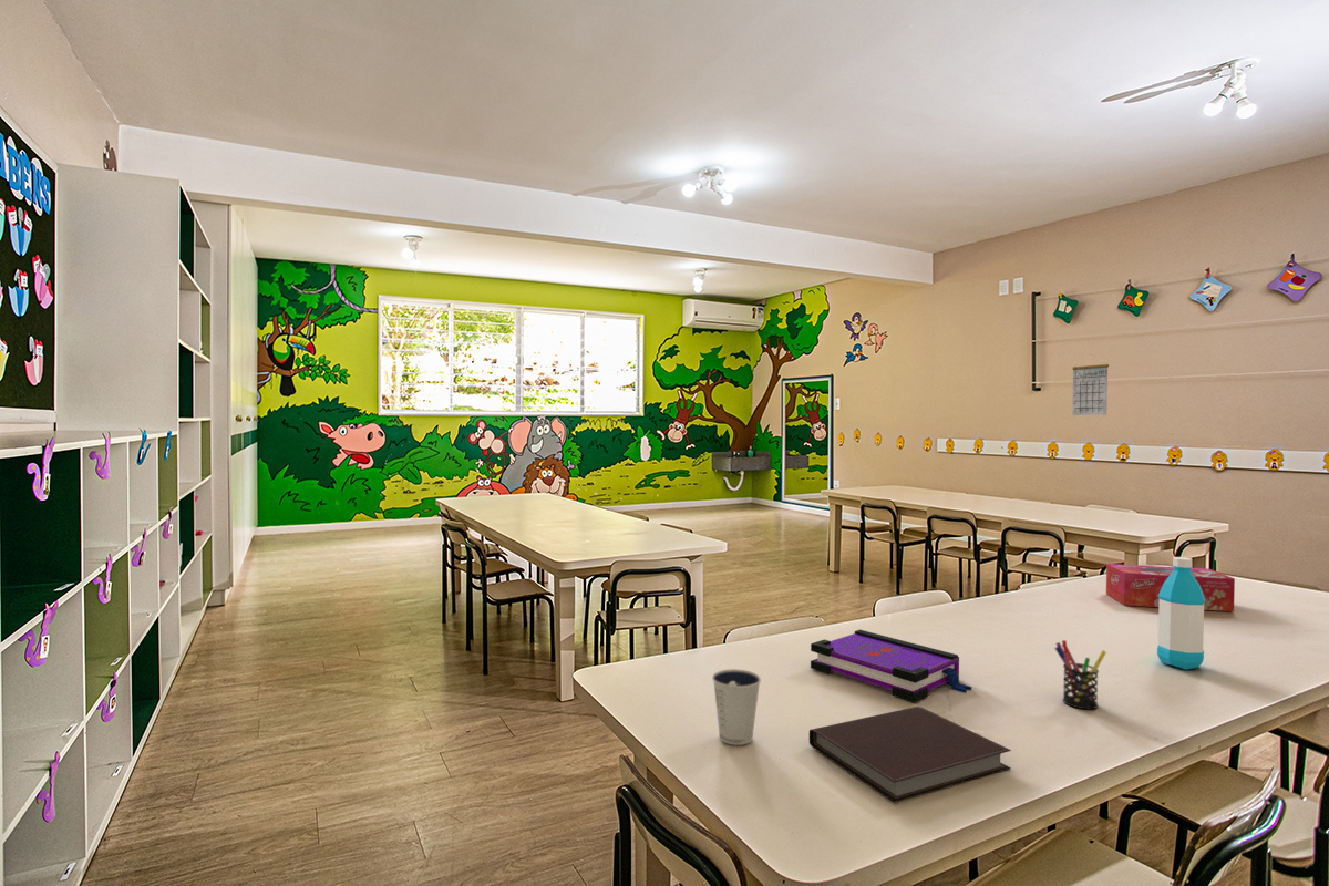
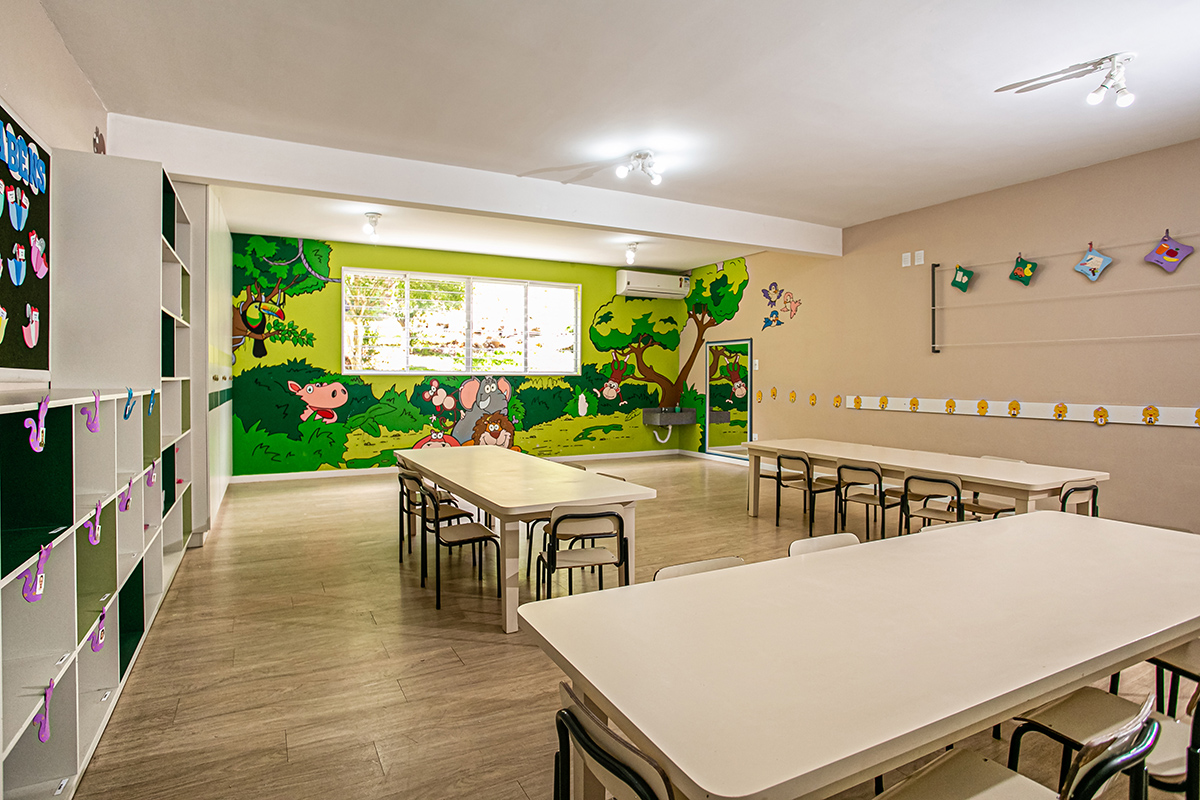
- notebook (906, 746)
- pen holder (1080, 673)
- board game (892, 663)
- water bottle (1181, 611)
- dixie cup (735, 708)
- calendar (1090, 384)
- tissue box (1162, 586)
